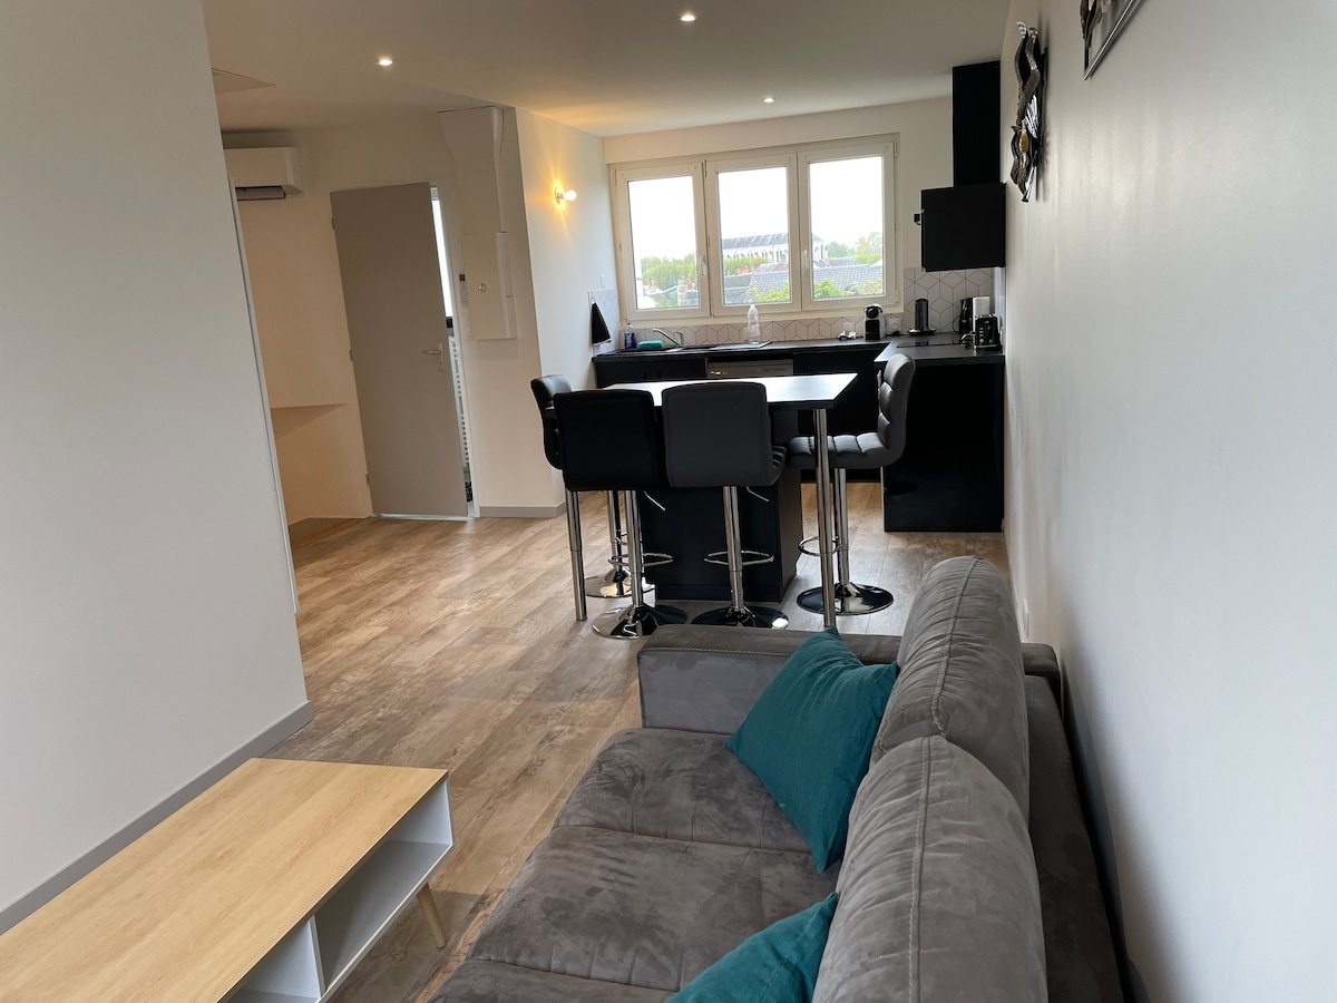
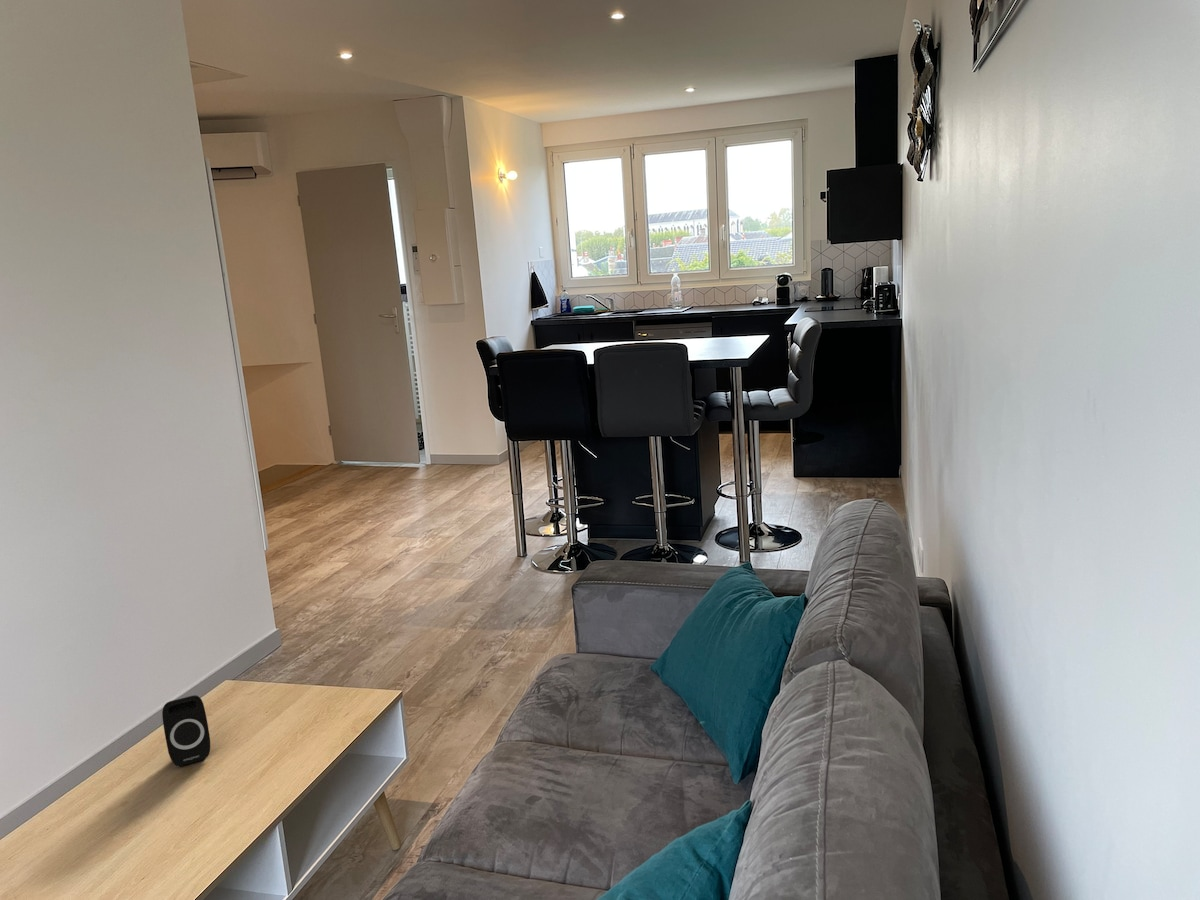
+ speaker (186, 724)
